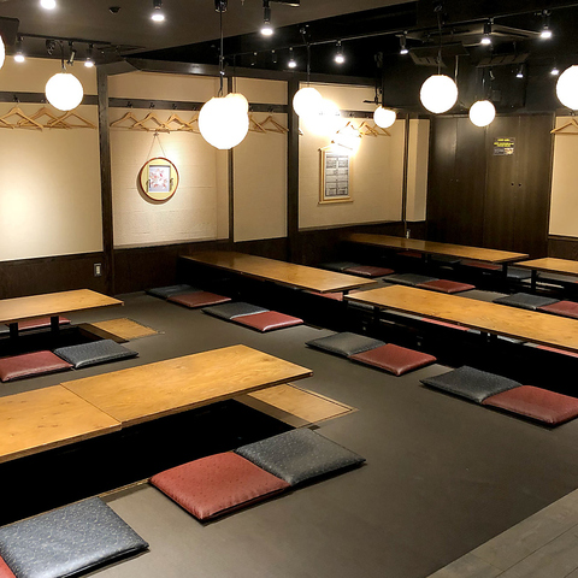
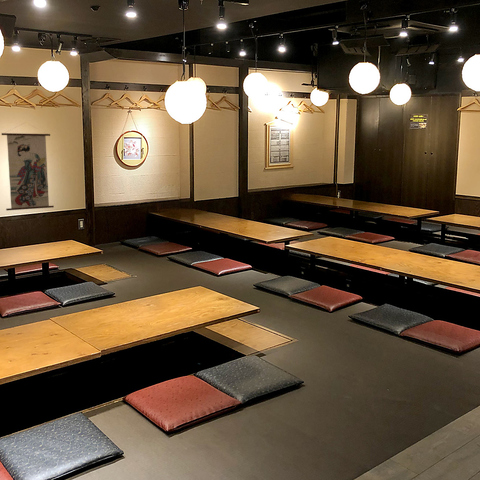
+ wall scroll (28, 166)
